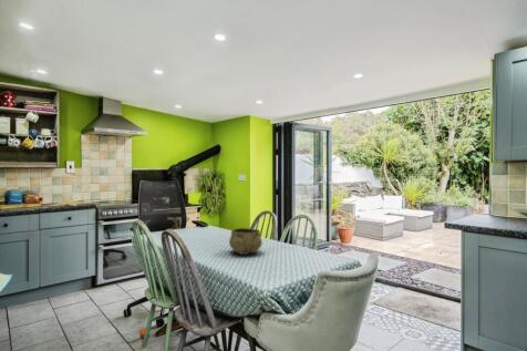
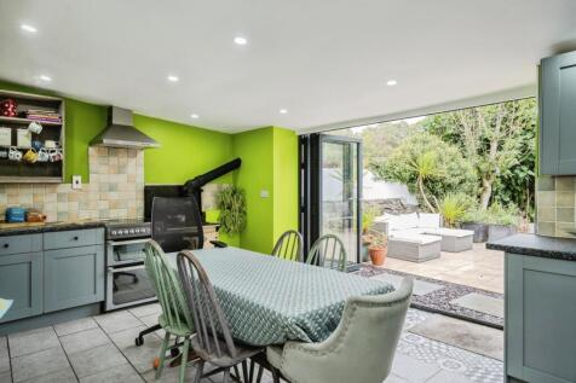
- decorative bowl (245, 241)
